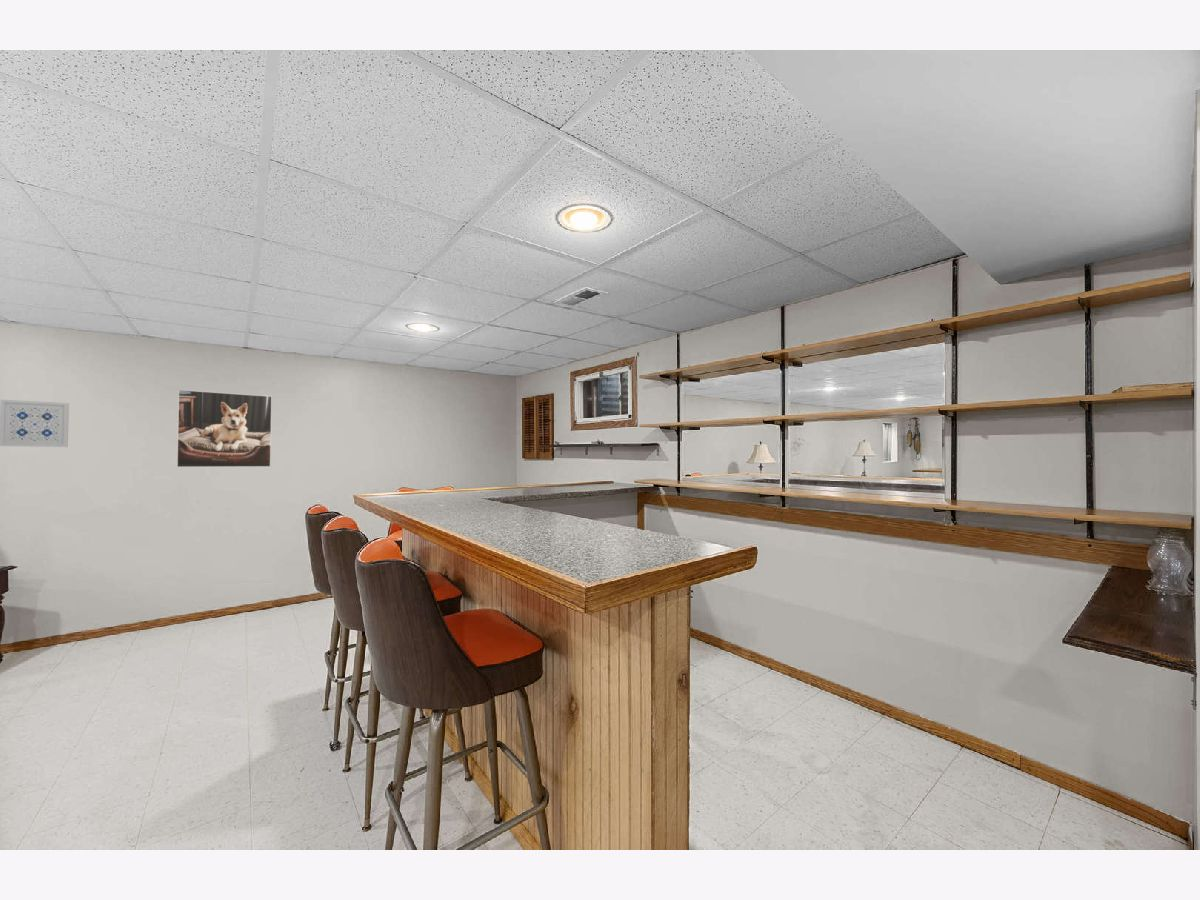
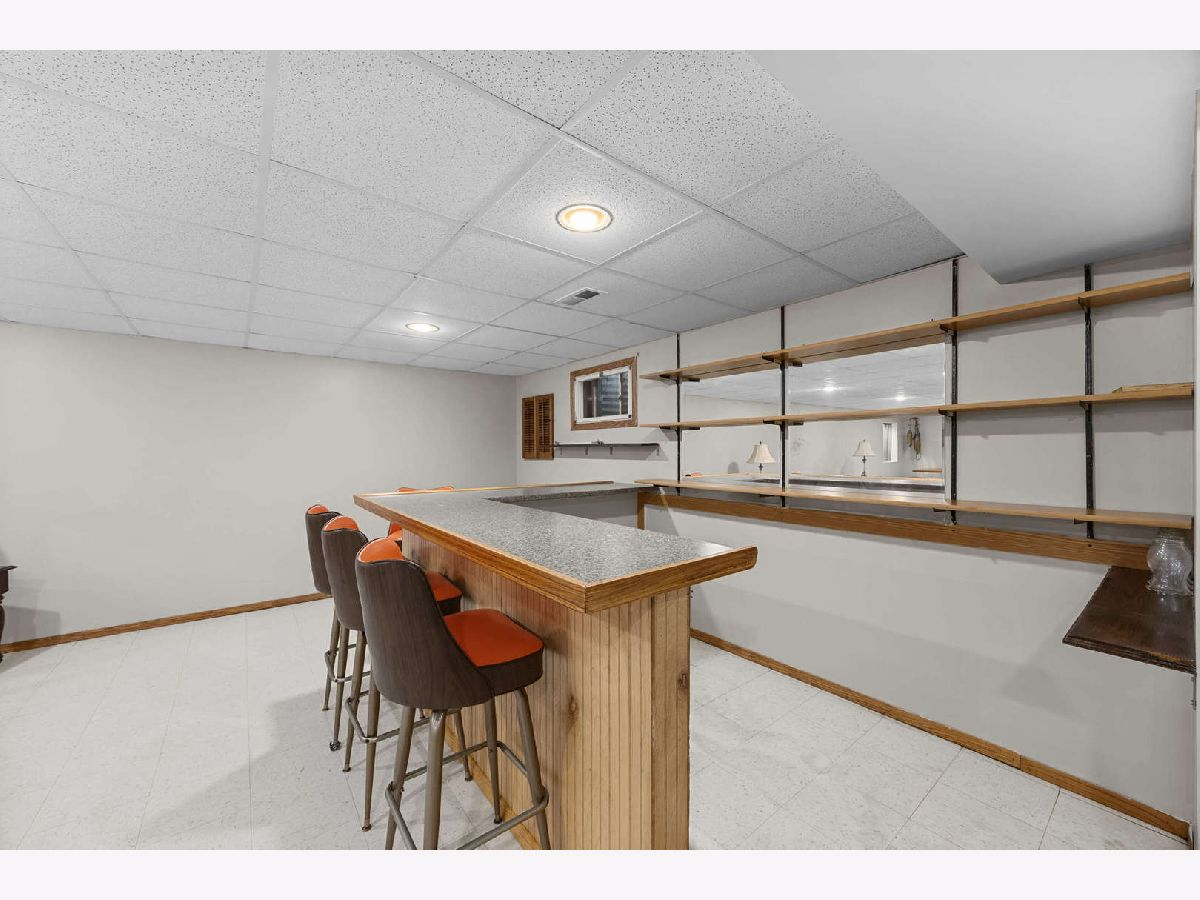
- wall art (35, 424)
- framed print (226, 430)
